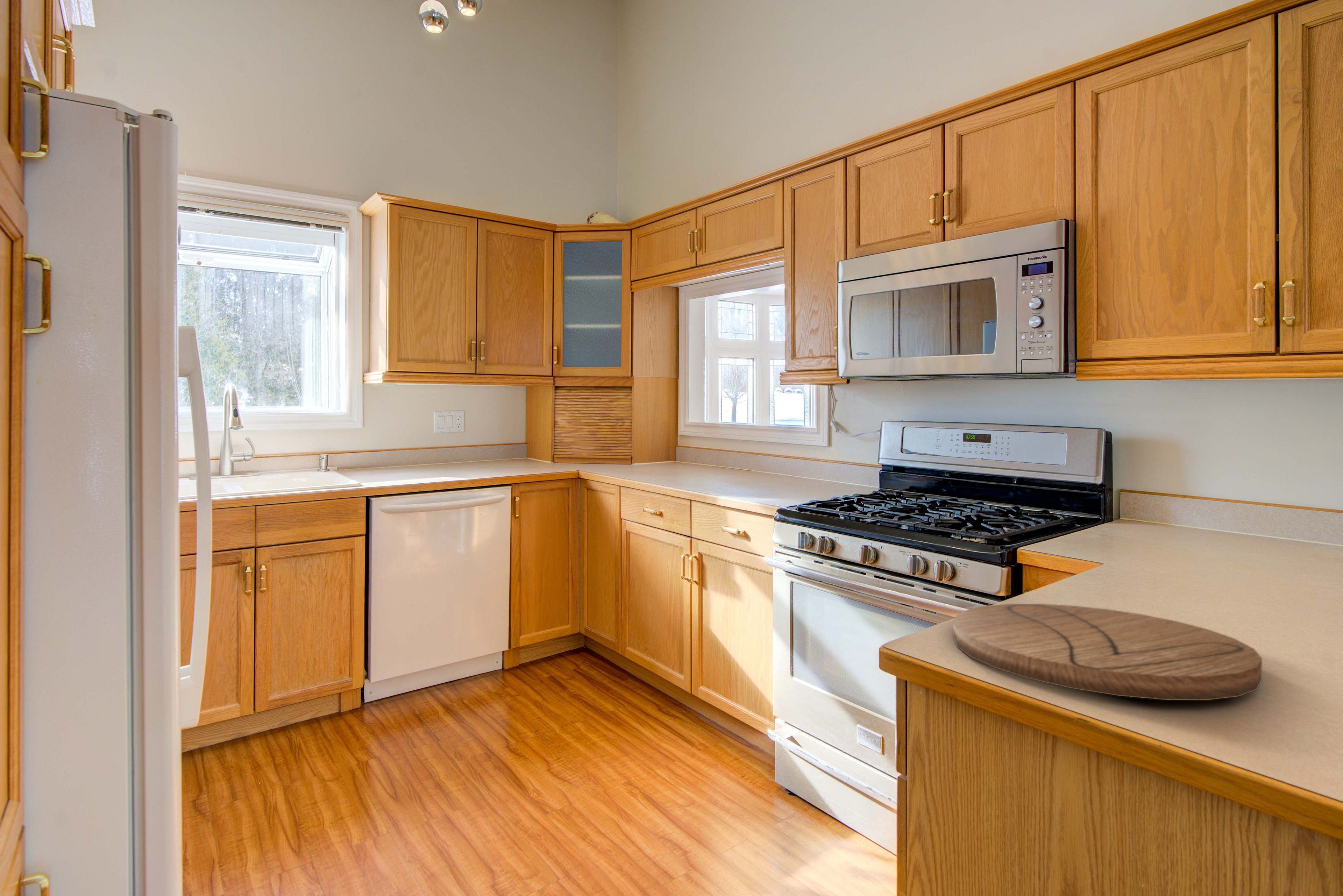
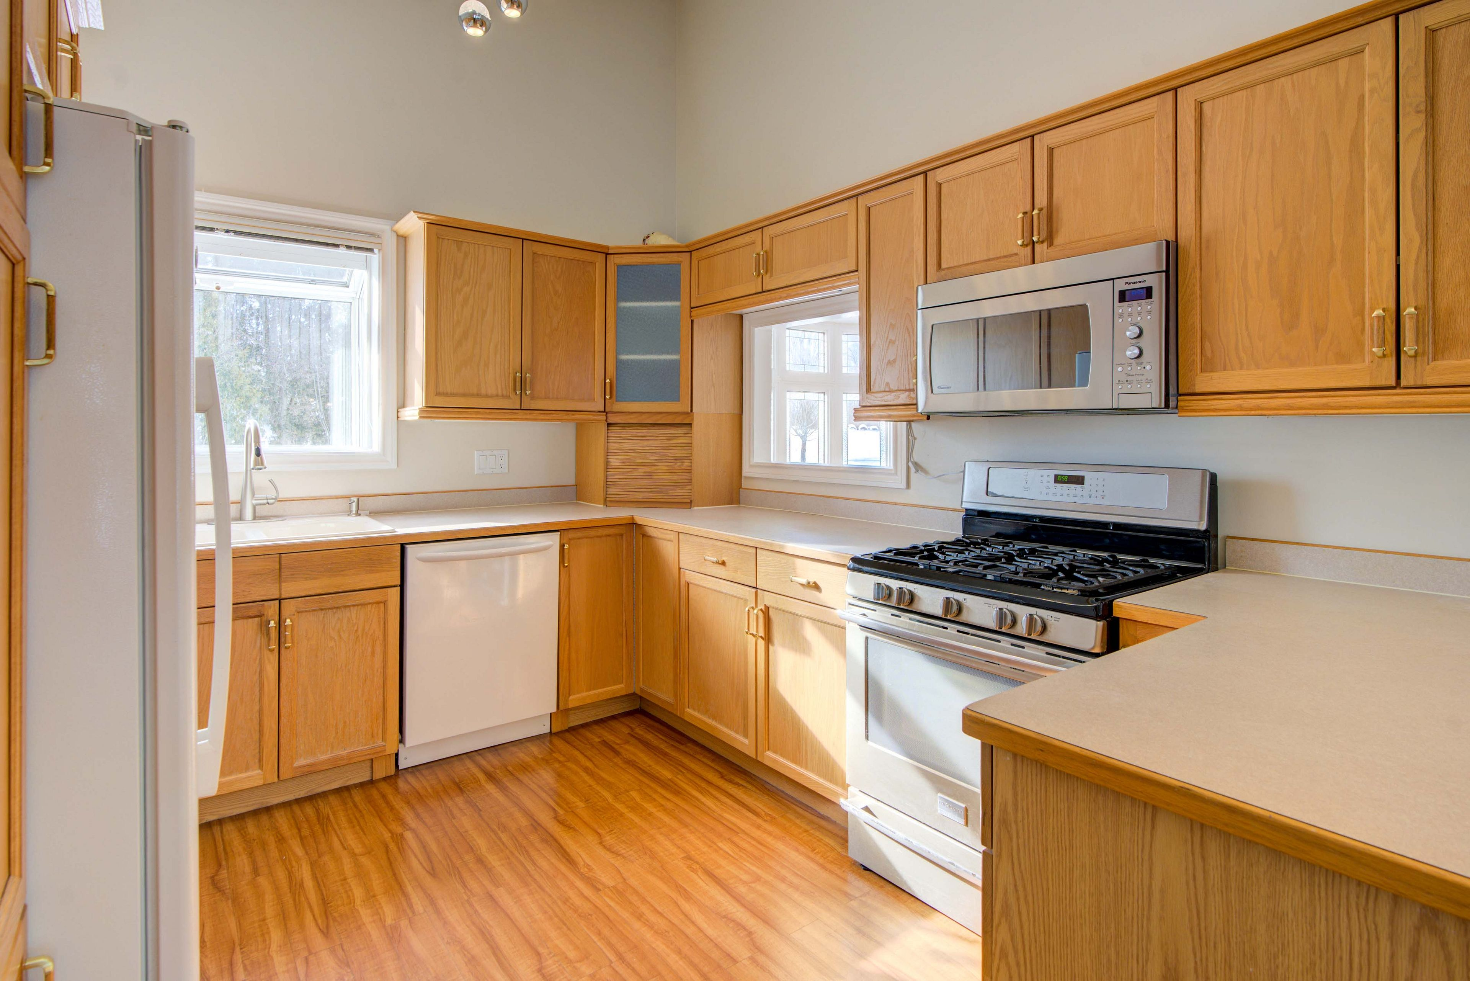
- cutting board (1092, 643)
